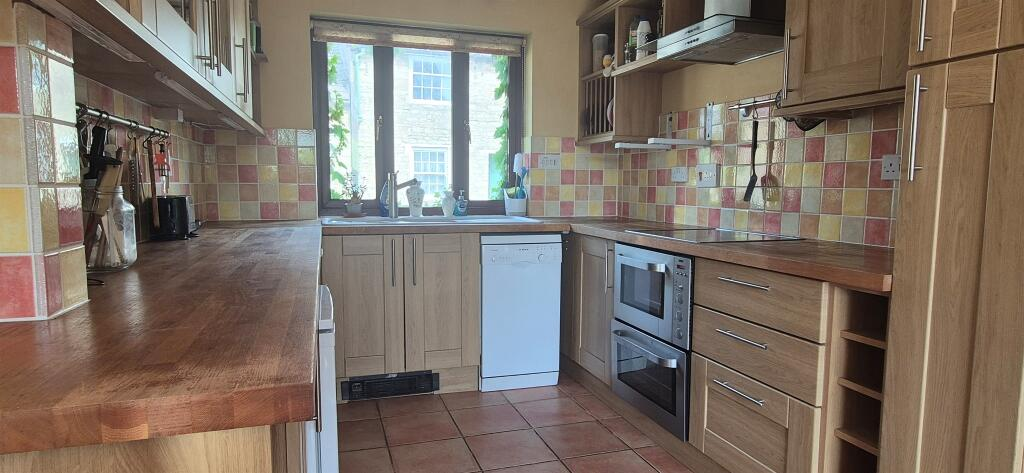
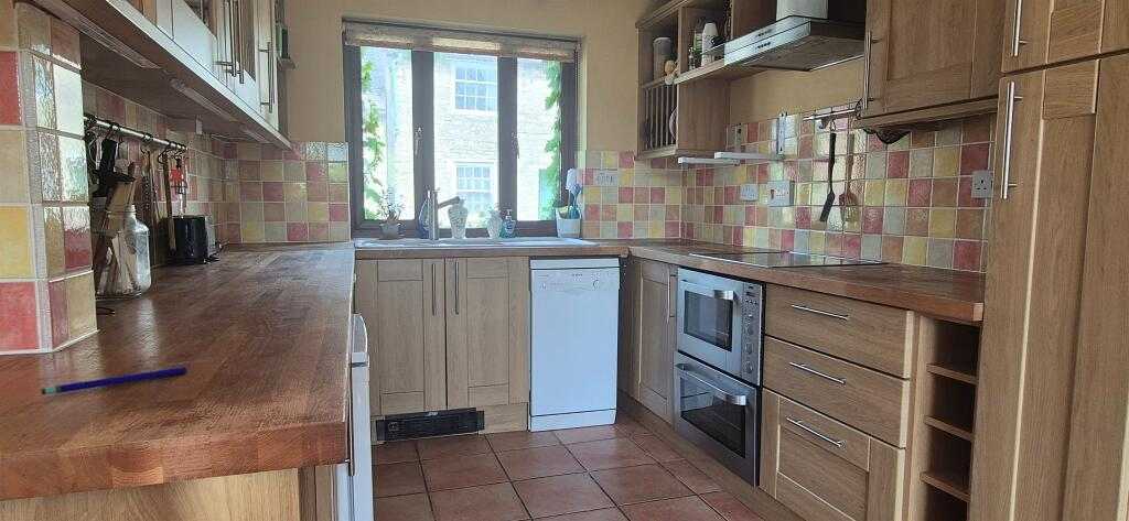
+ pen (118, 380)
